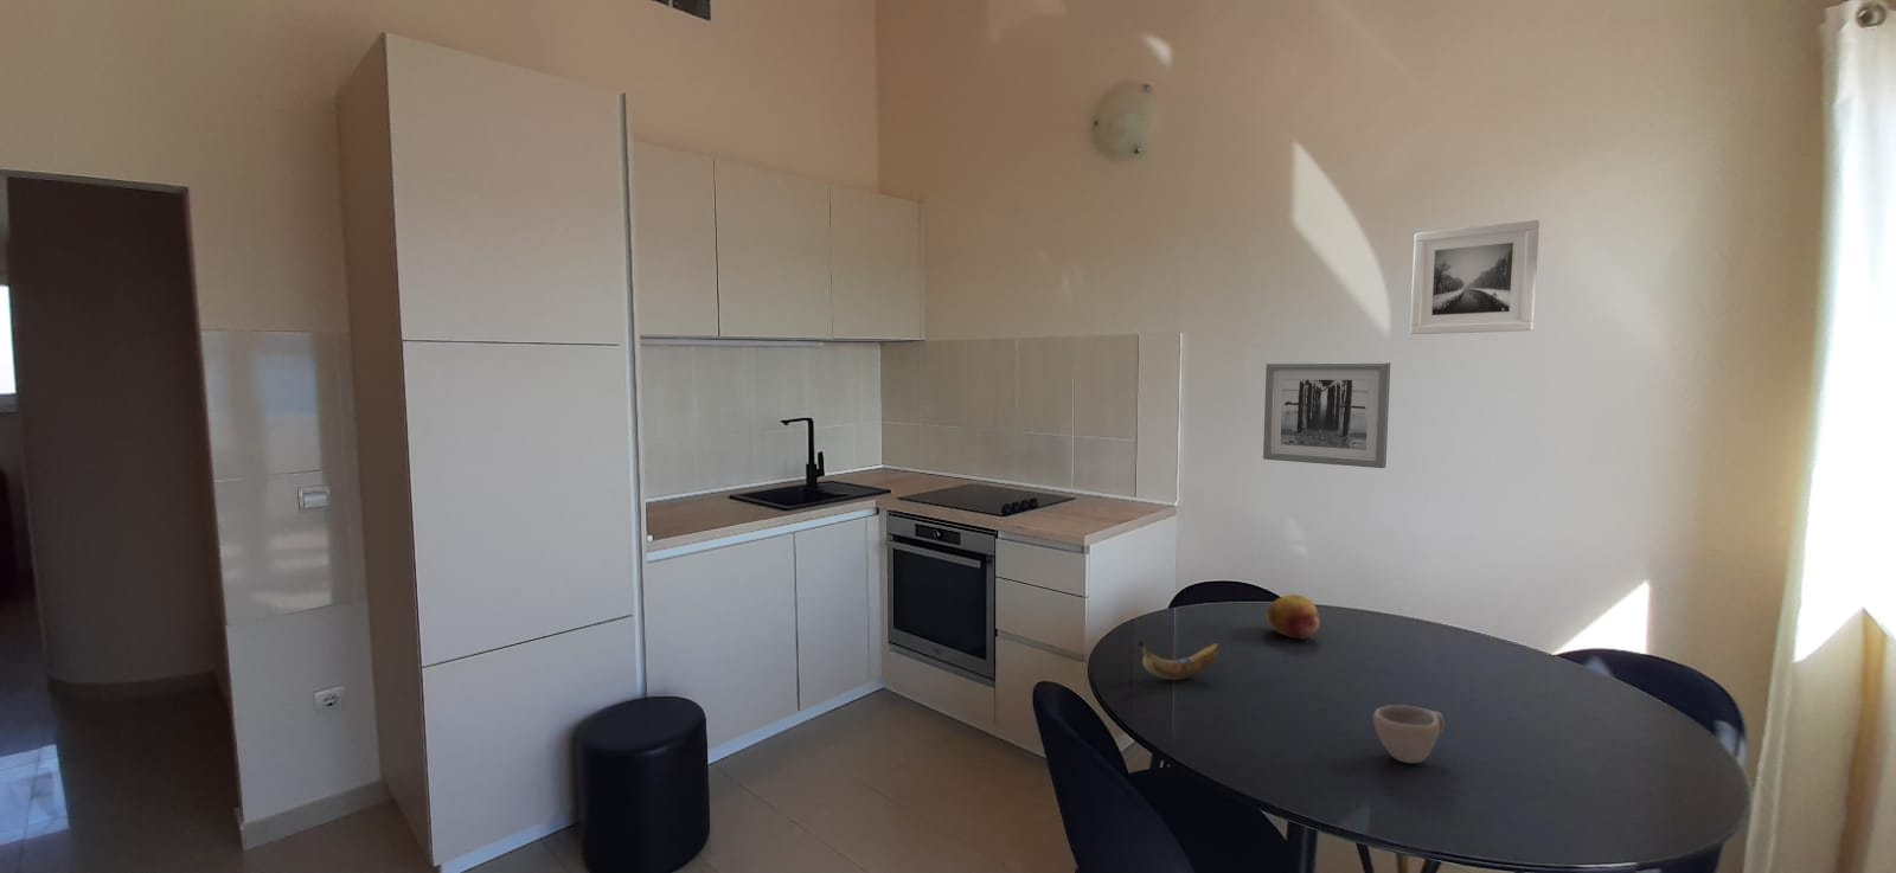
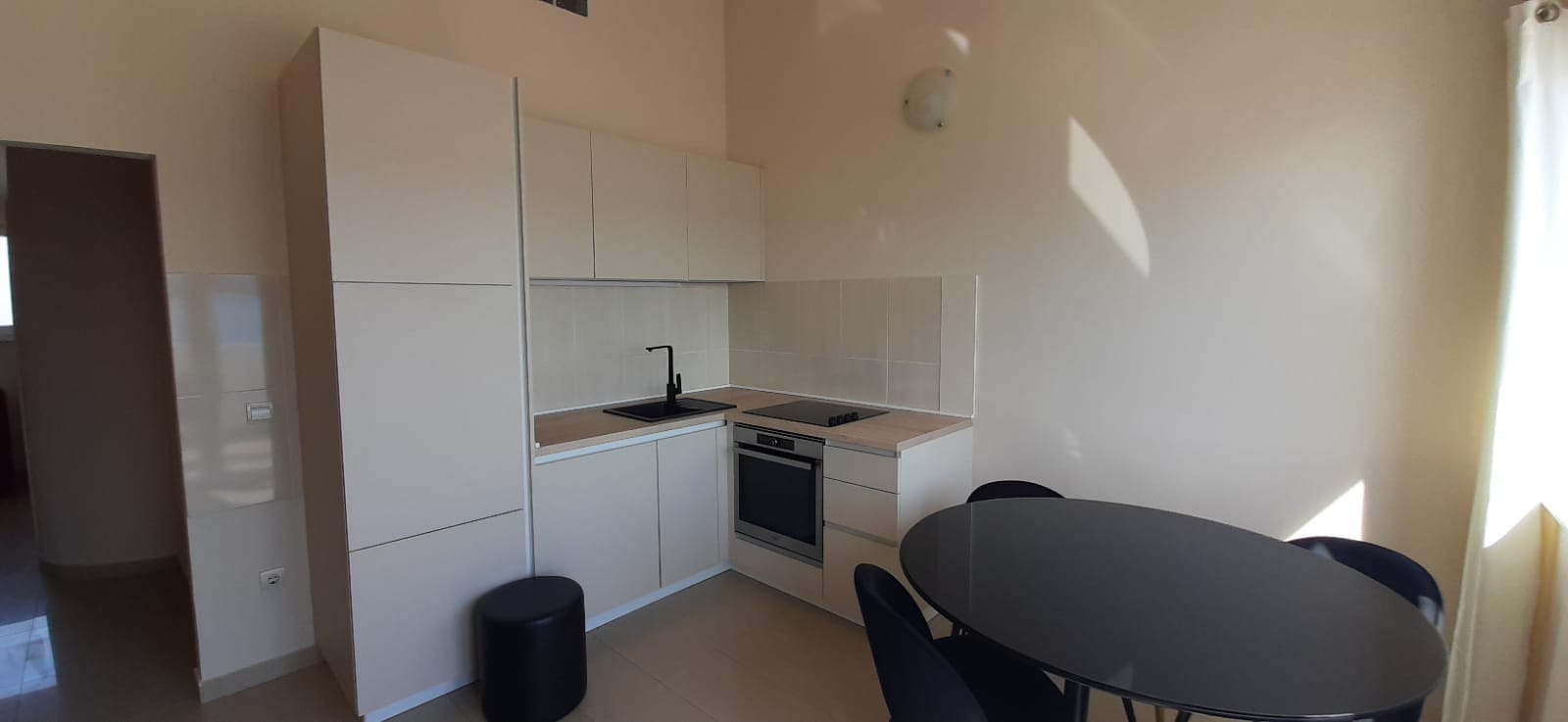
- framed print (1470, 279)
- wall art (1323, 414)
- cup (1411, 733)
- banana (1179, 659)
- fruit (1294, 614)
